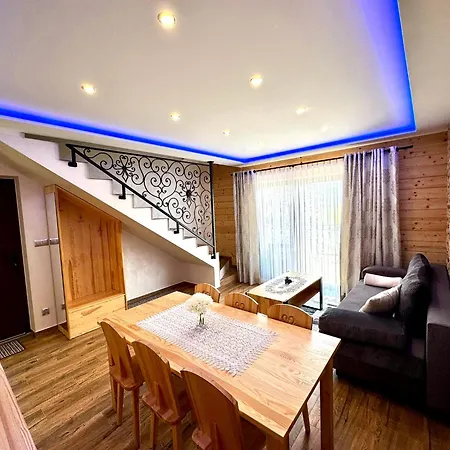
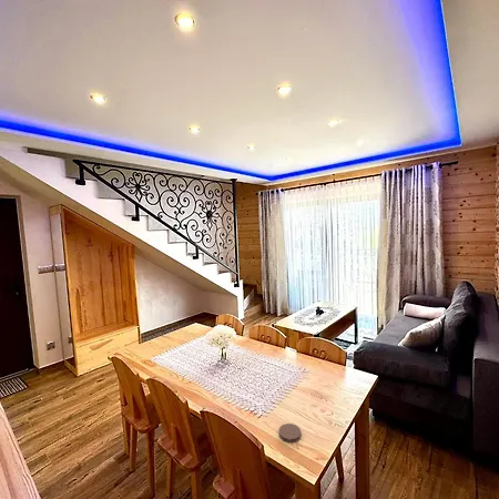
+ coaster (289, 432)
